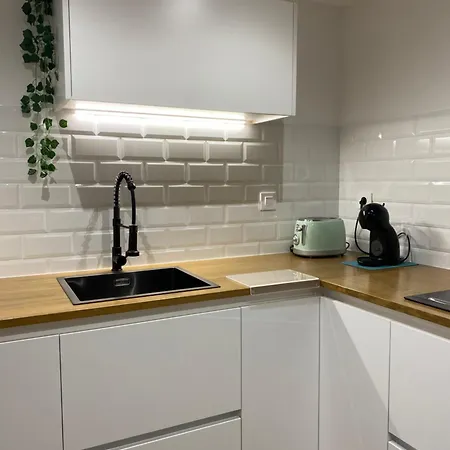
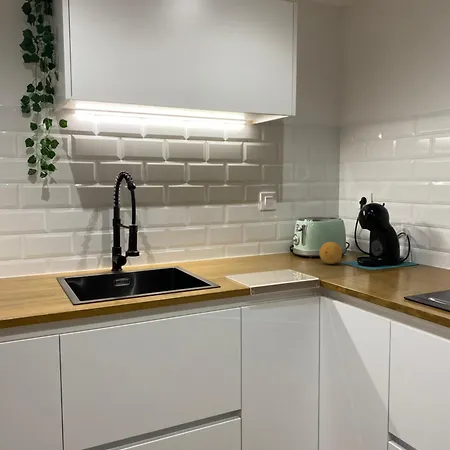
+ fruit (330, 252)
